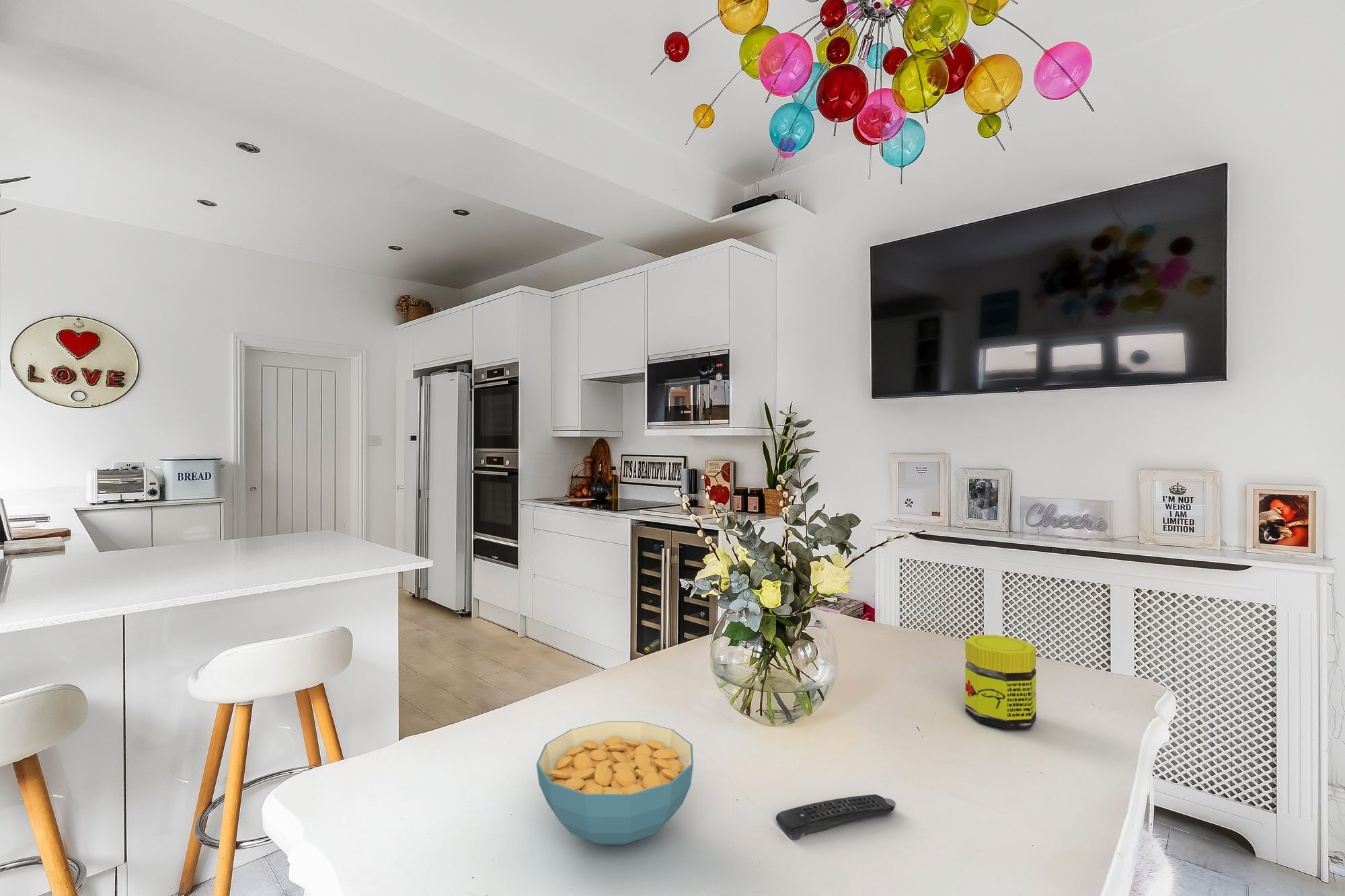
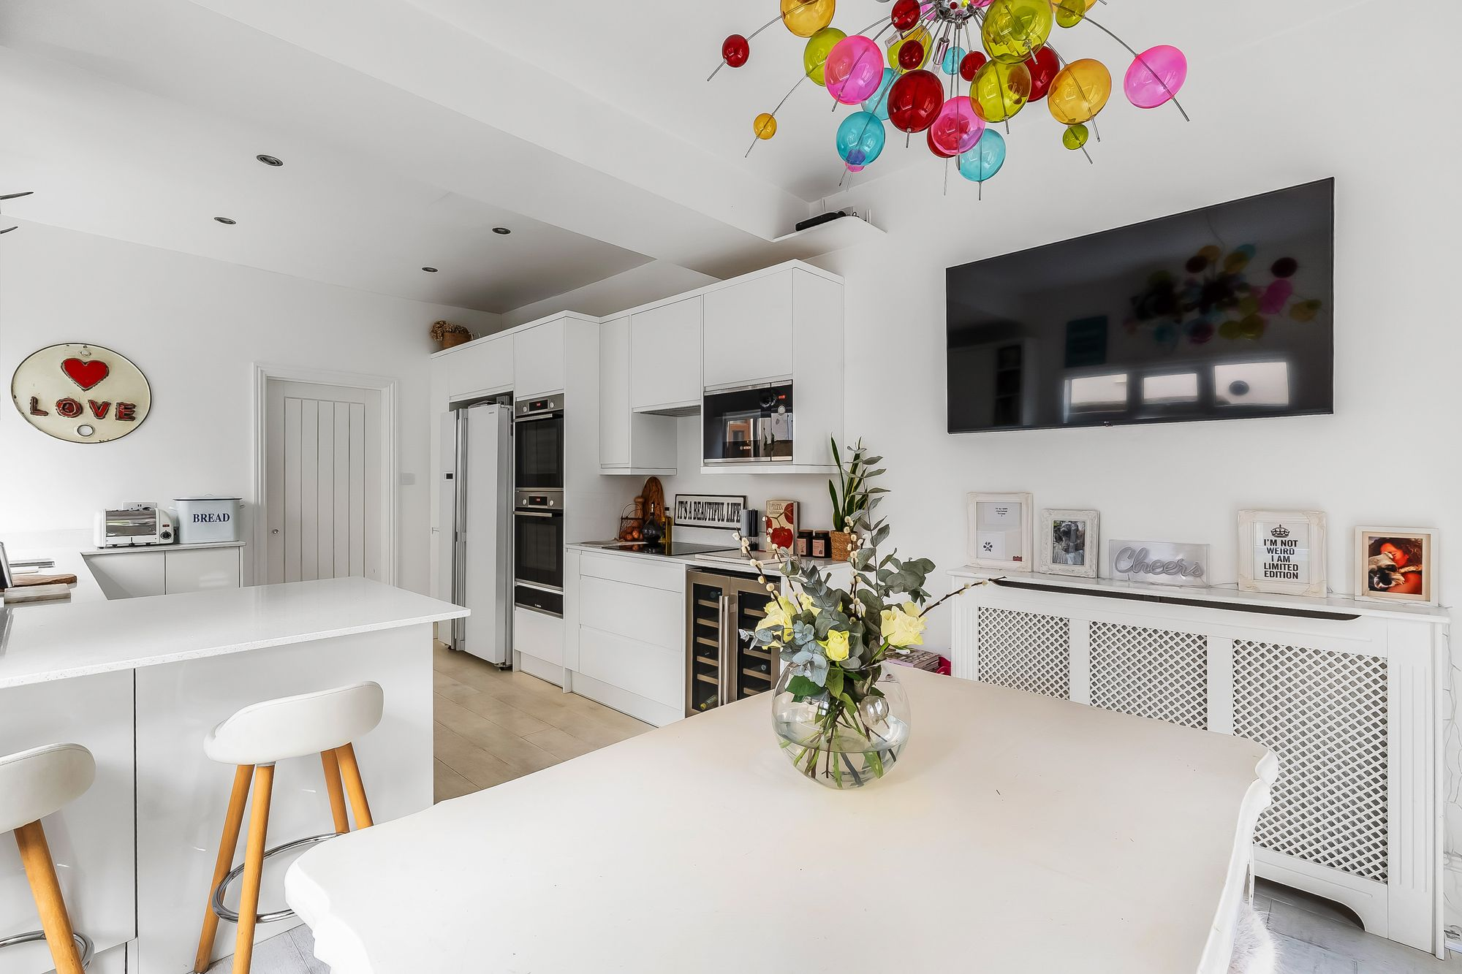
- jar (1000, 681)
- remote control (839, 812)
- cereal bowl (617, 792)
